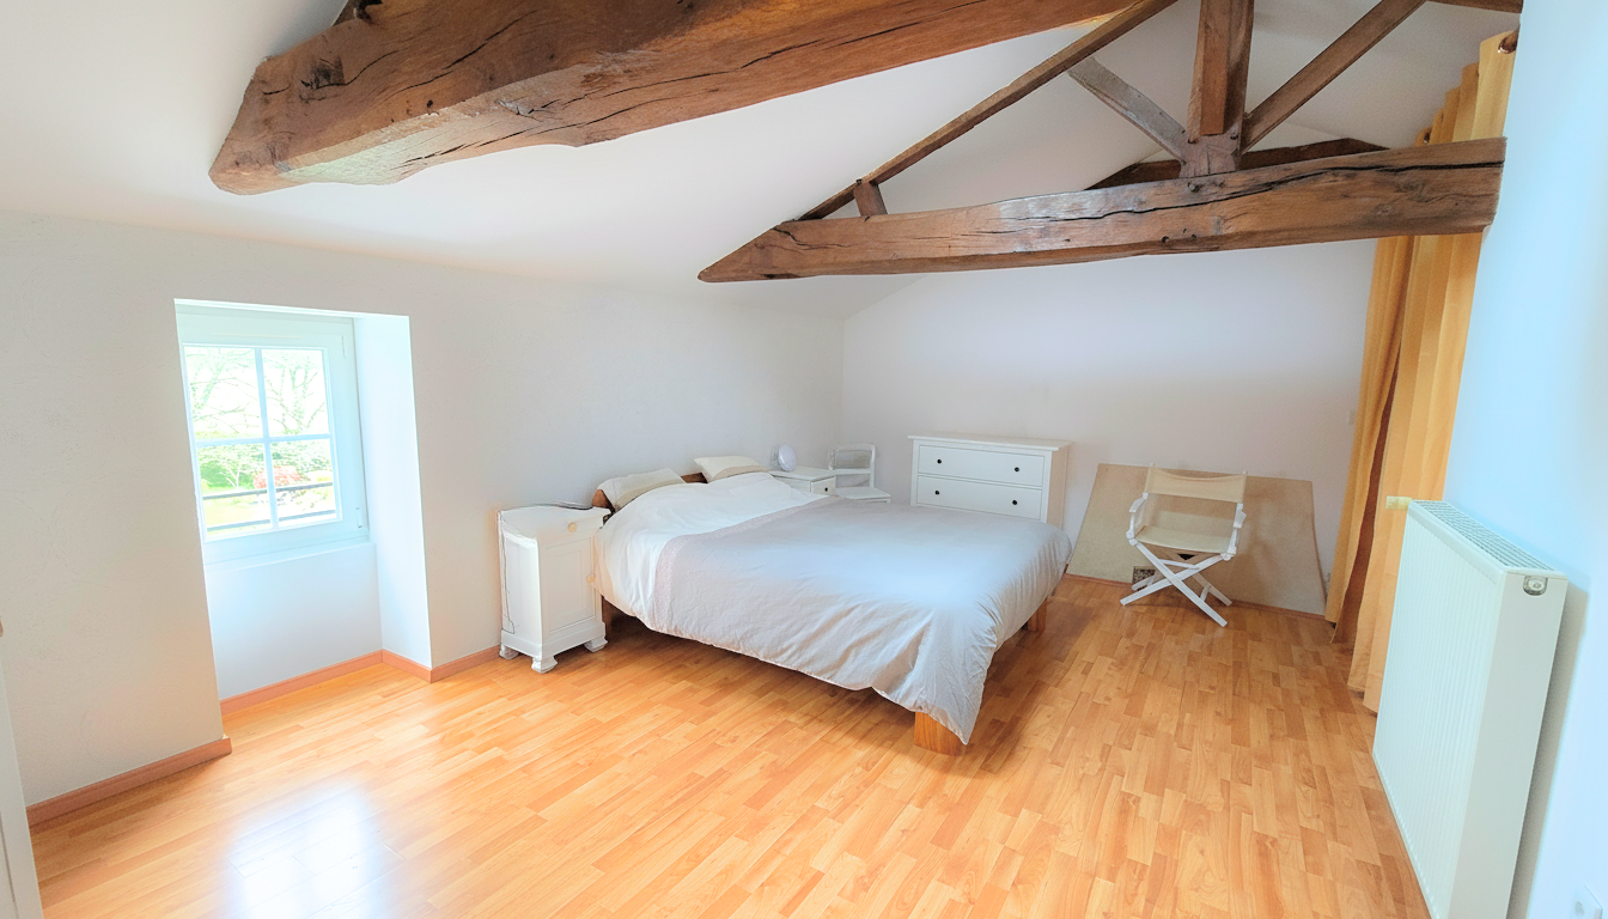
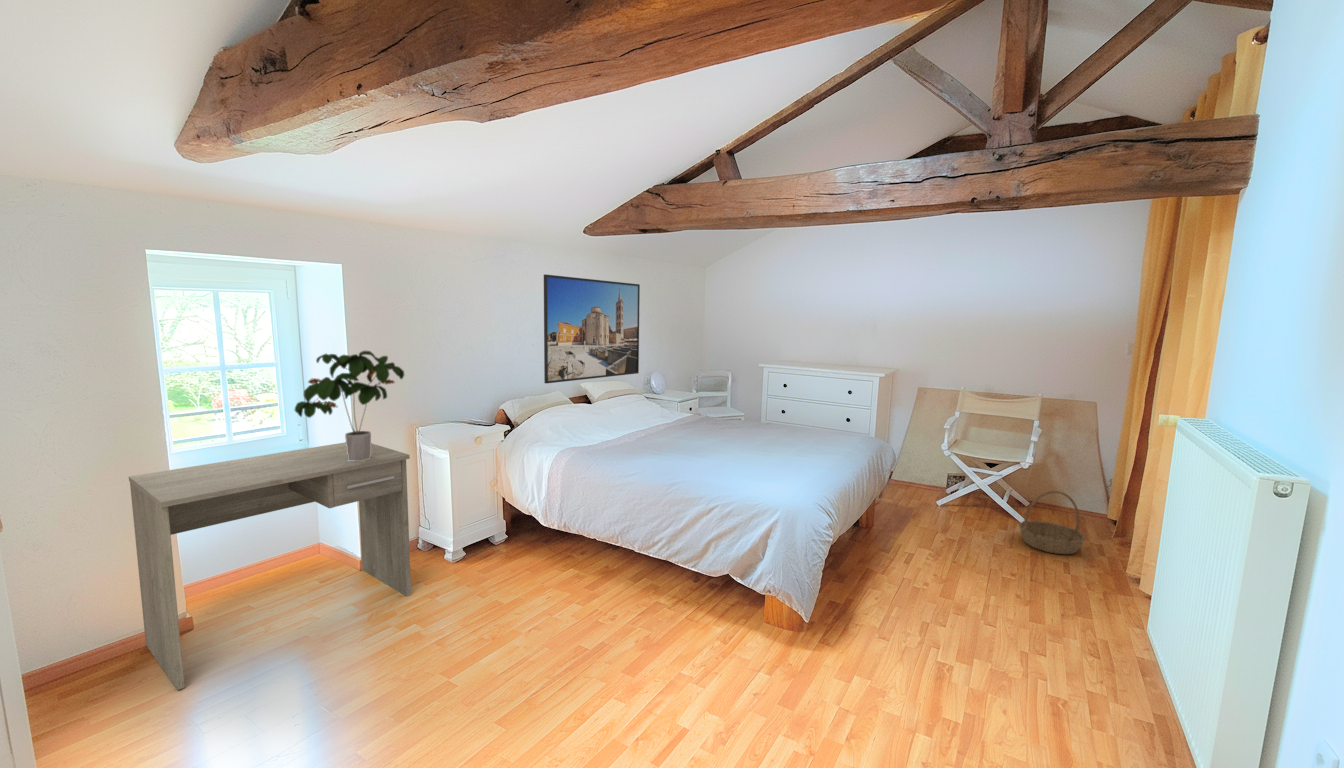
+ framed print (596, 329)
+ potted plant (354, 405)
+ desk (276, 510)
+ basket (1050, 522)
